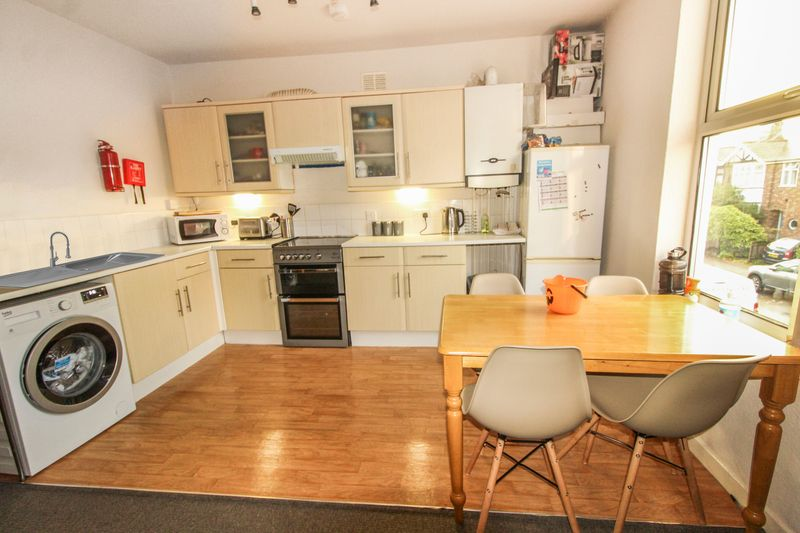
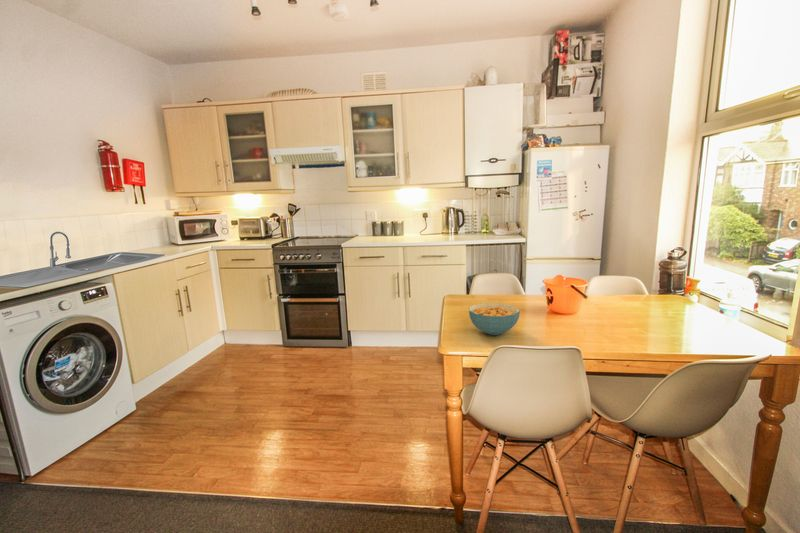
+ cereal bowl (493, 320)
